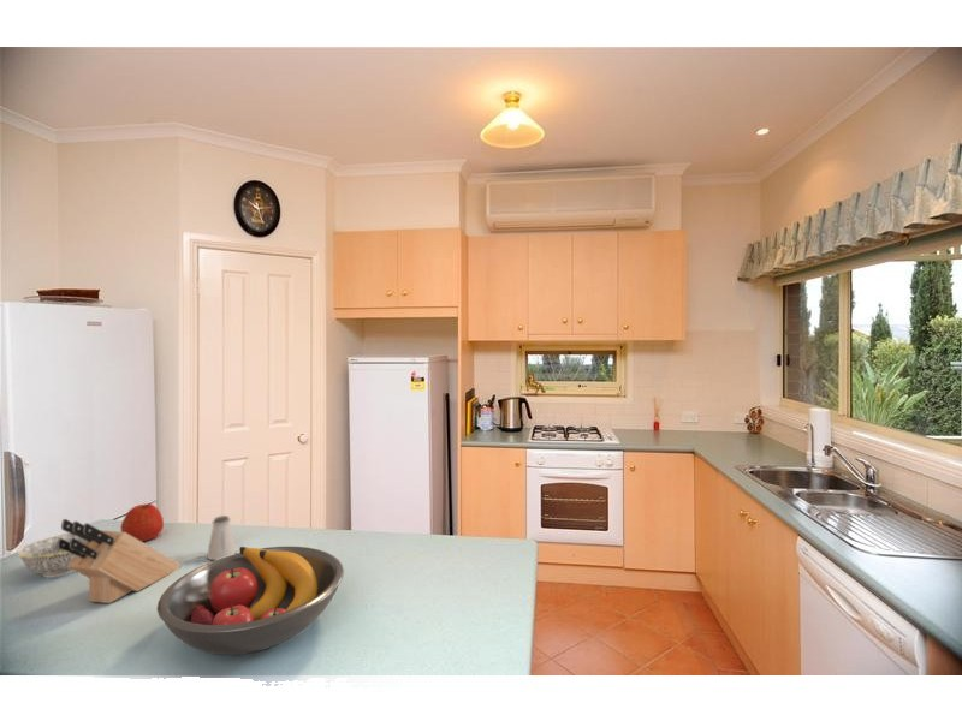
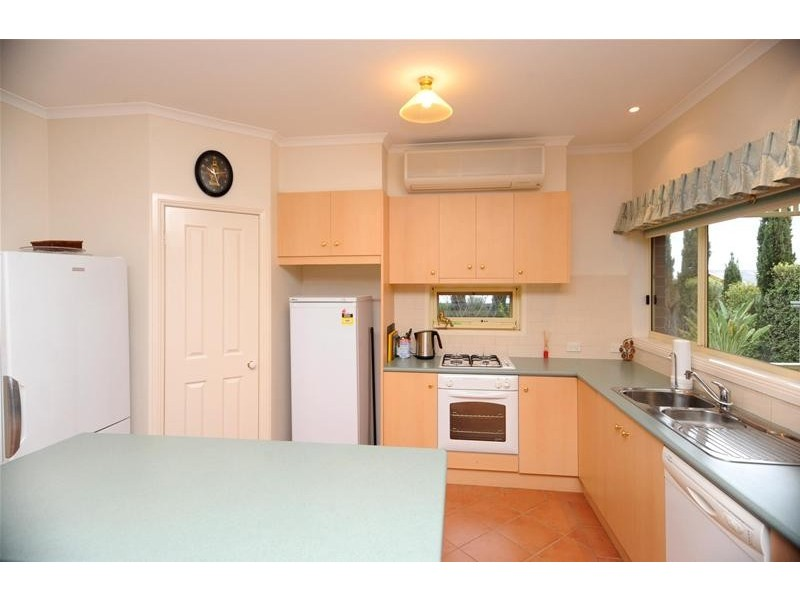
- bowl (61, 556)
- fruit bowl (257, 597)
- saltshaker (221, 535)
- apple (142, 522)
- knife block (121, 548)
